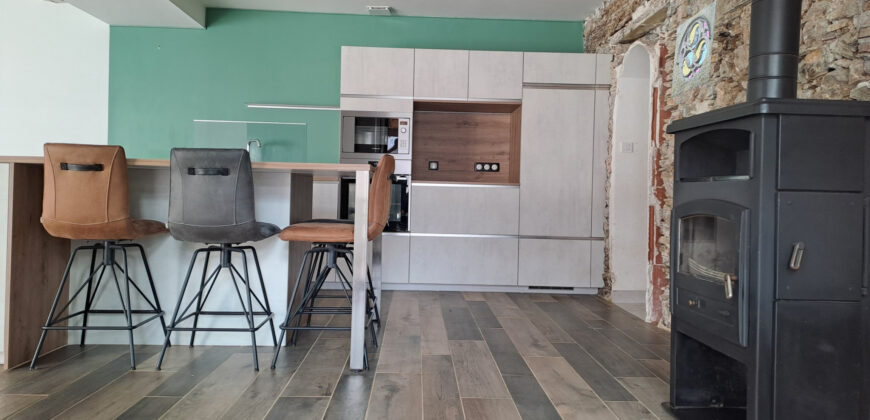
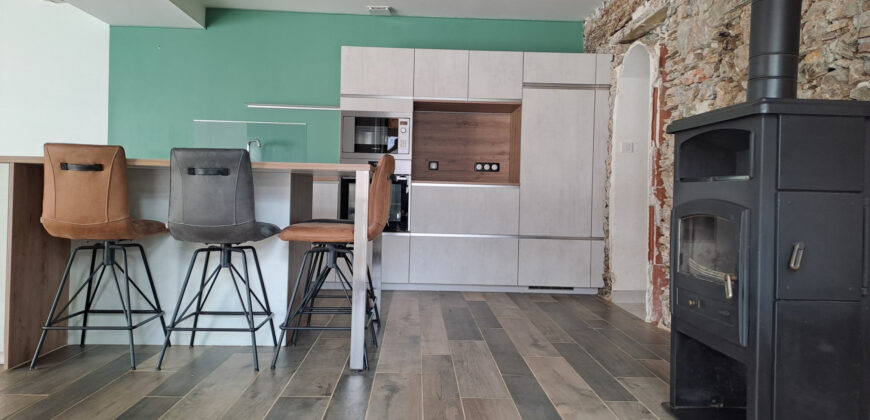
- wall ornament (693, 52)
